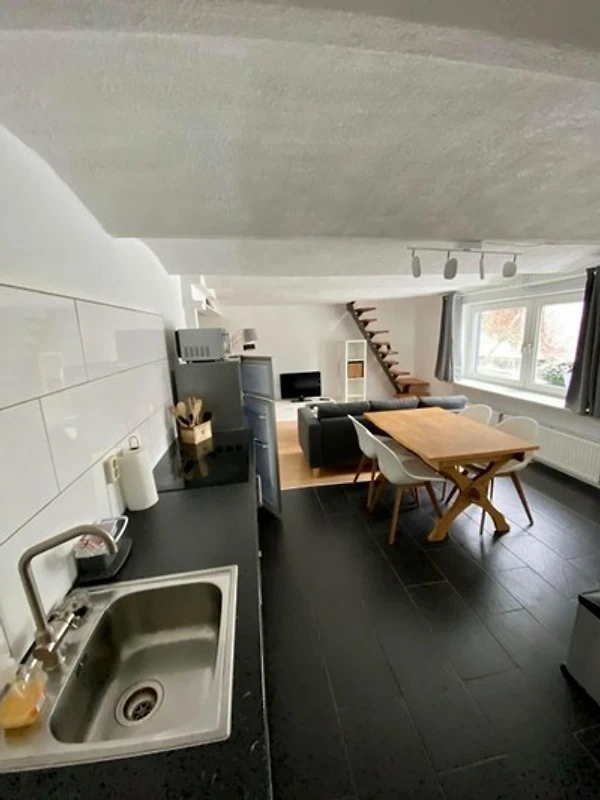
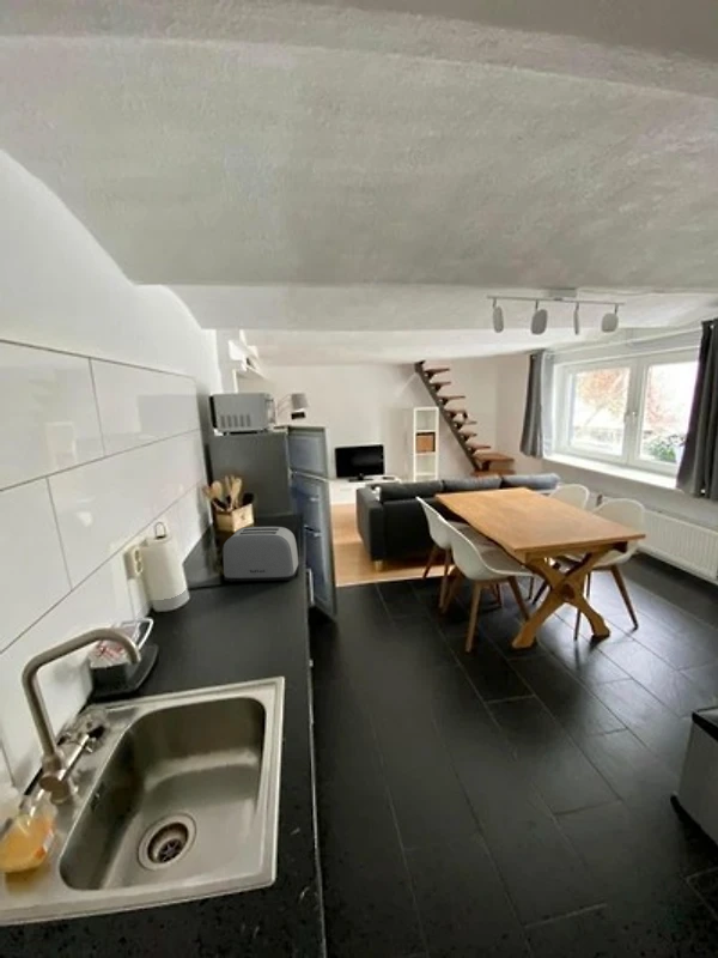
+ toaster (258, 553)
